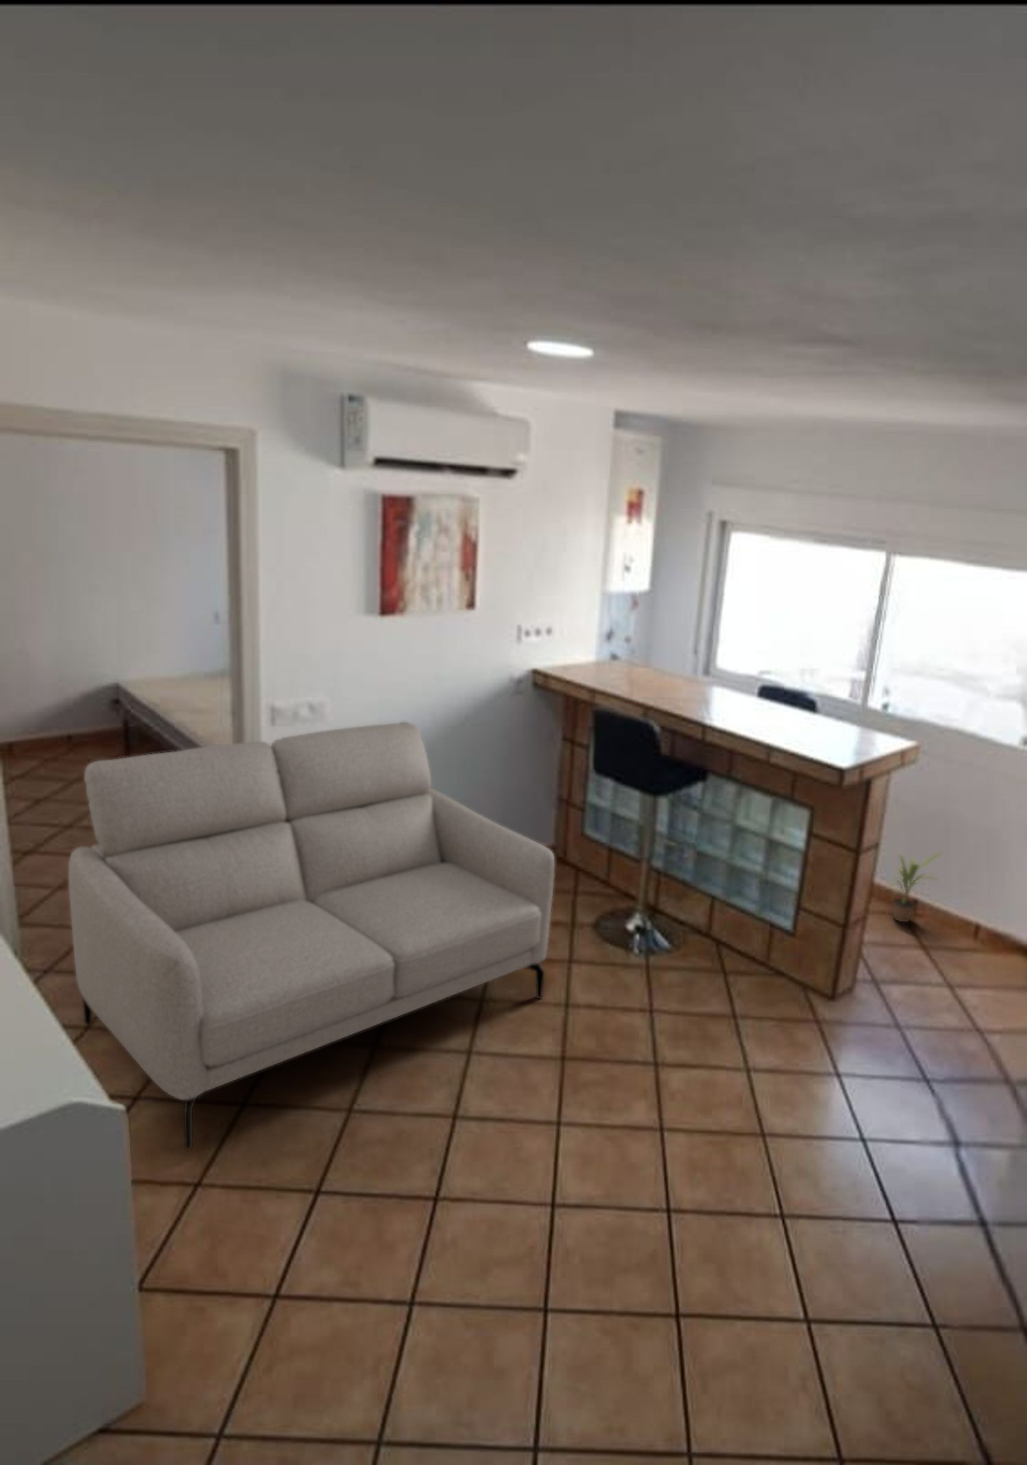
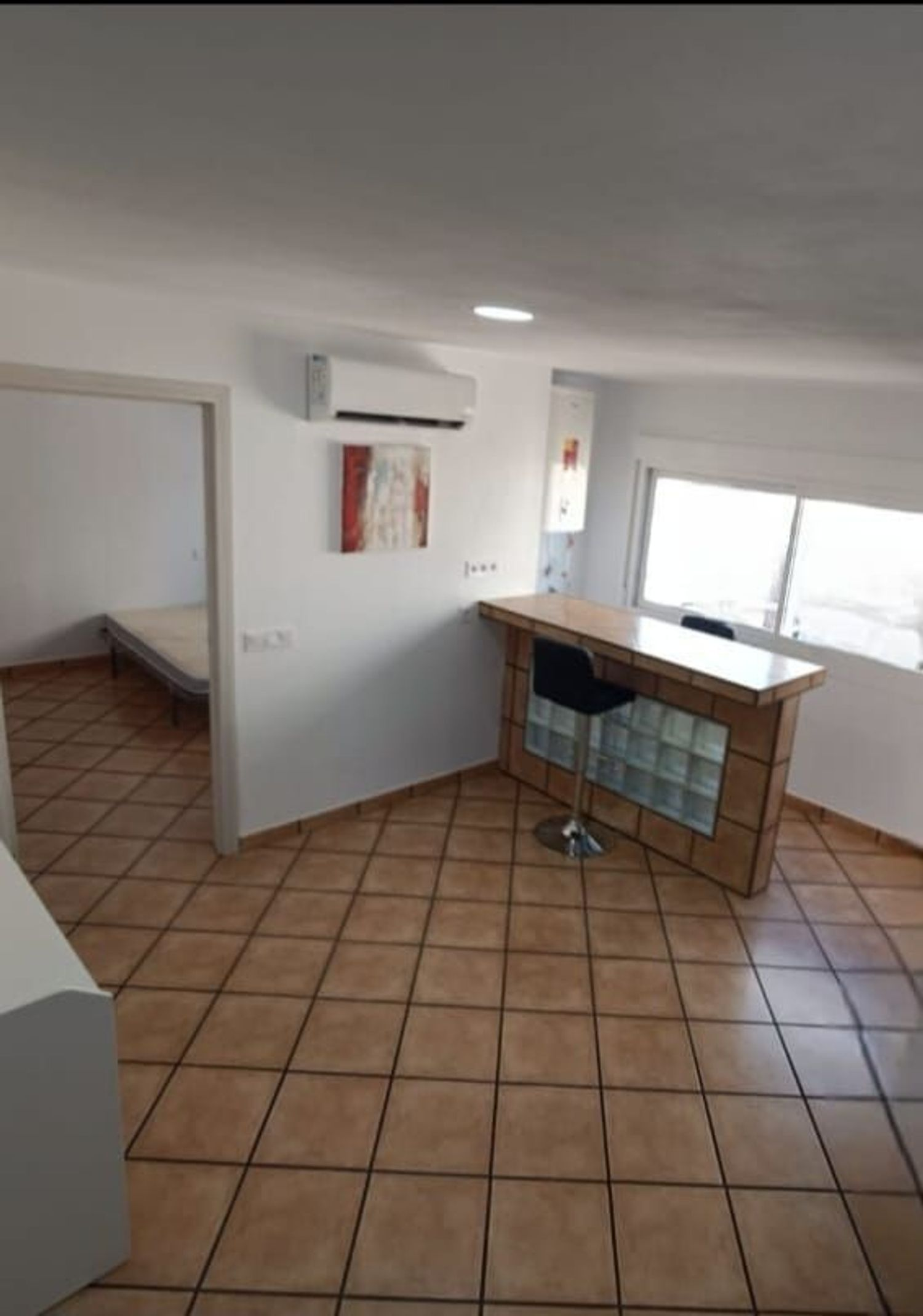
- potted plant (909, 887)
- sofa (326, 889)
